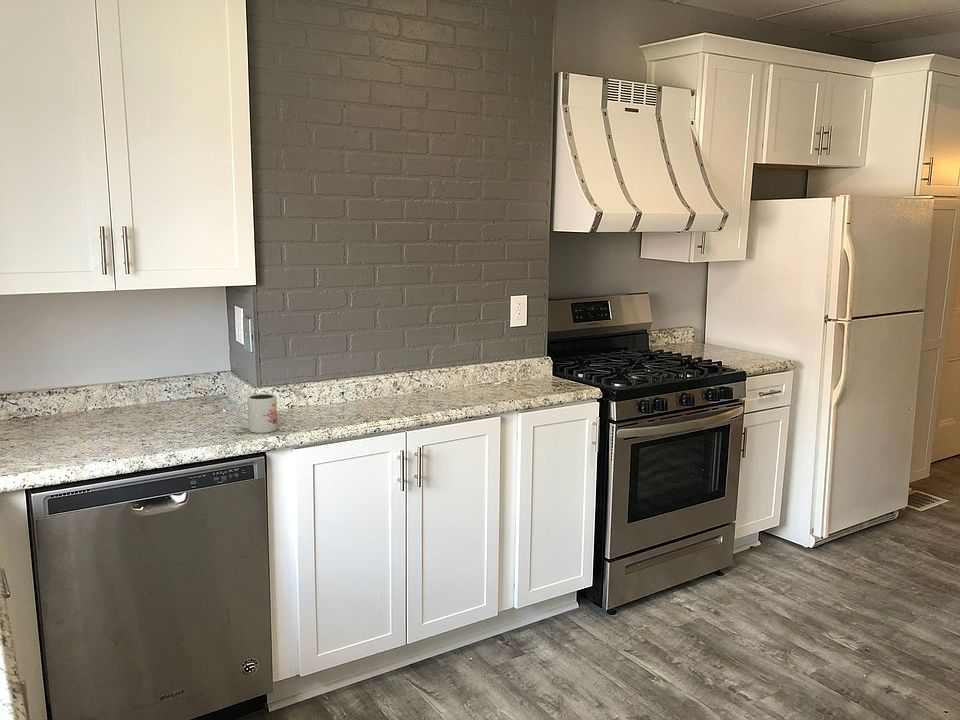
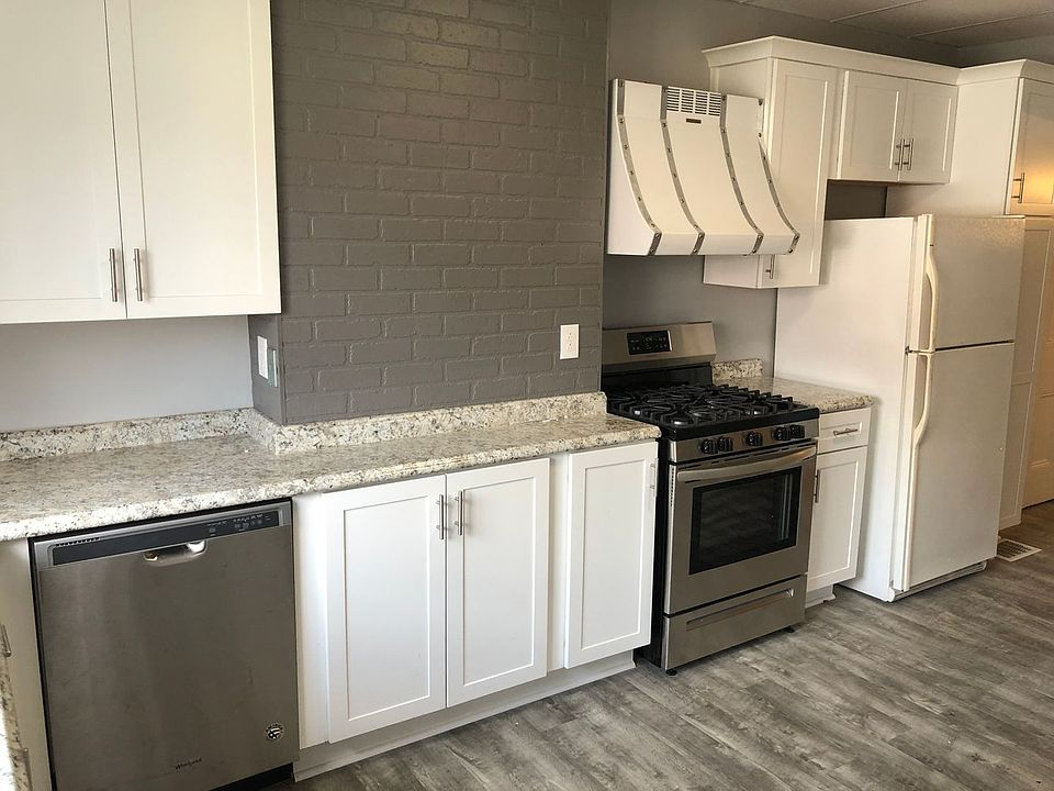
- mug (256, 413)
